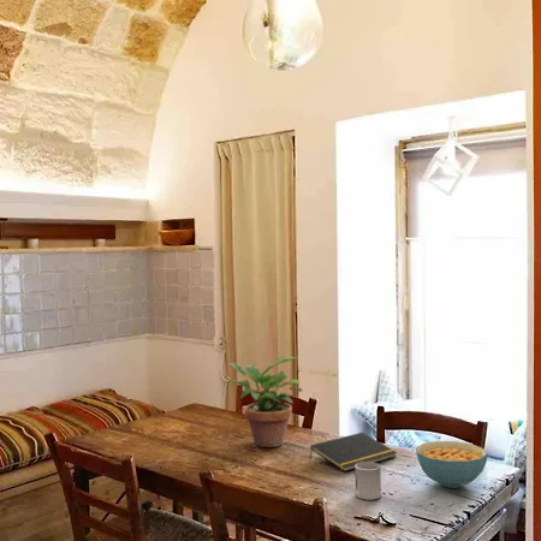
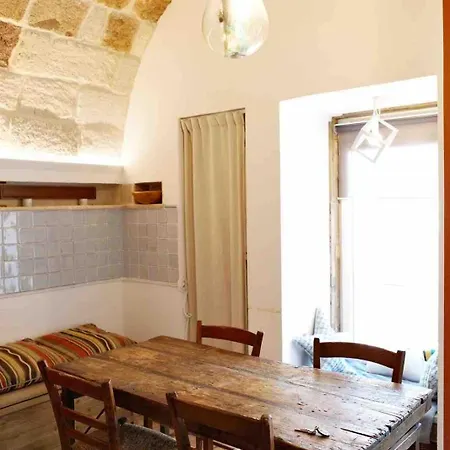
- cup (369, 478)
- cereal bowl (451, 466)
- notepad (353, 450)
- potted plant (258, 400)
